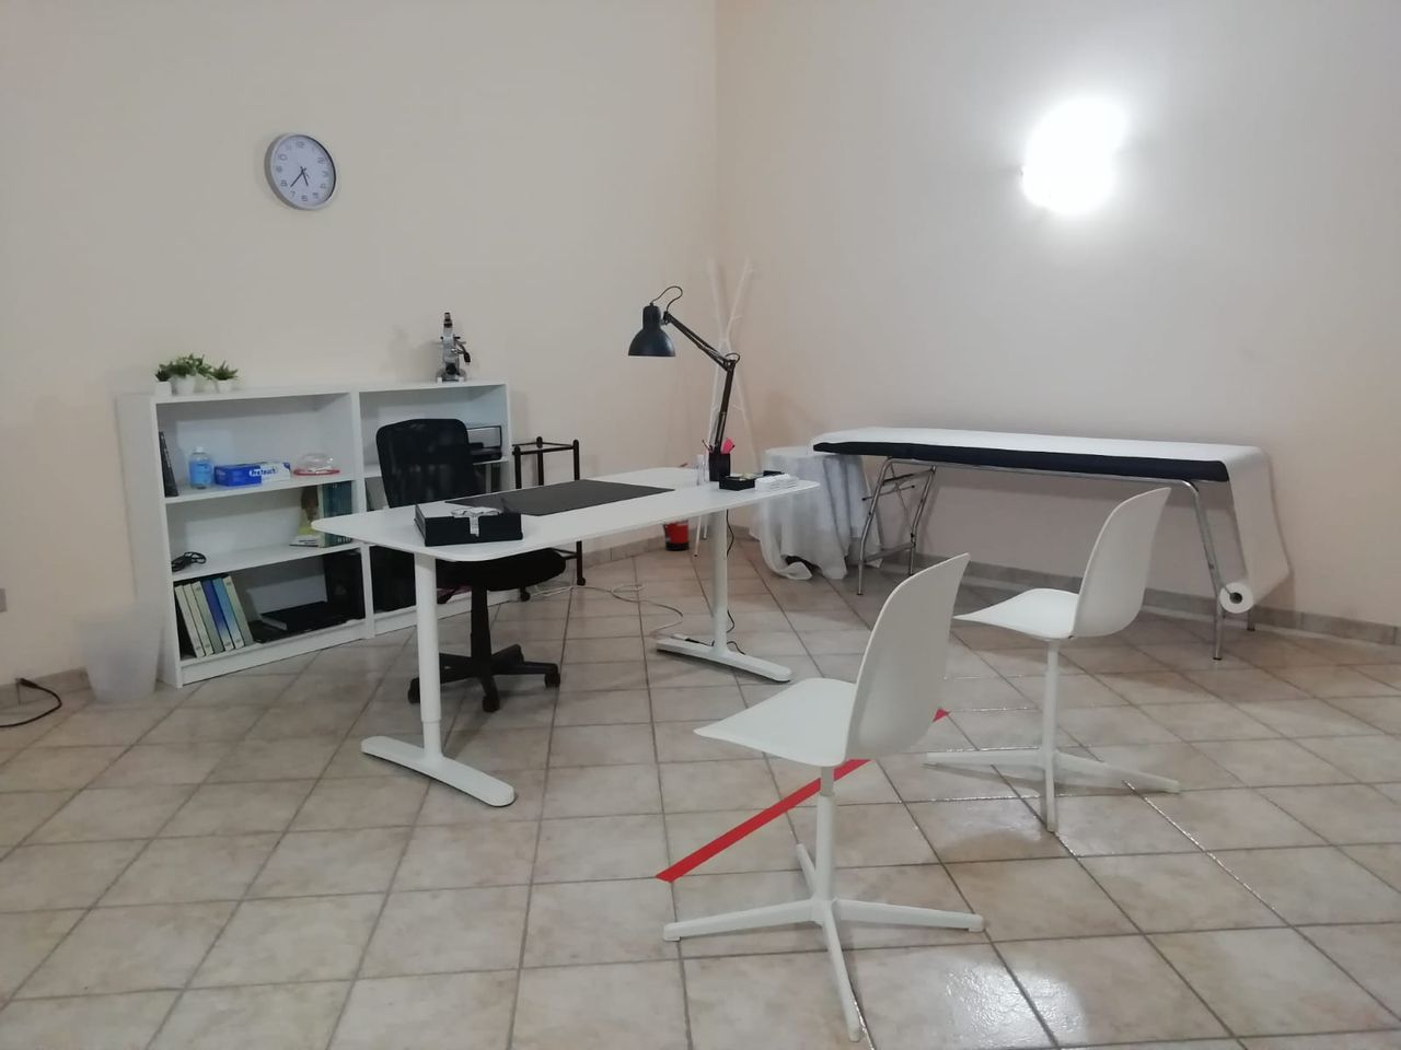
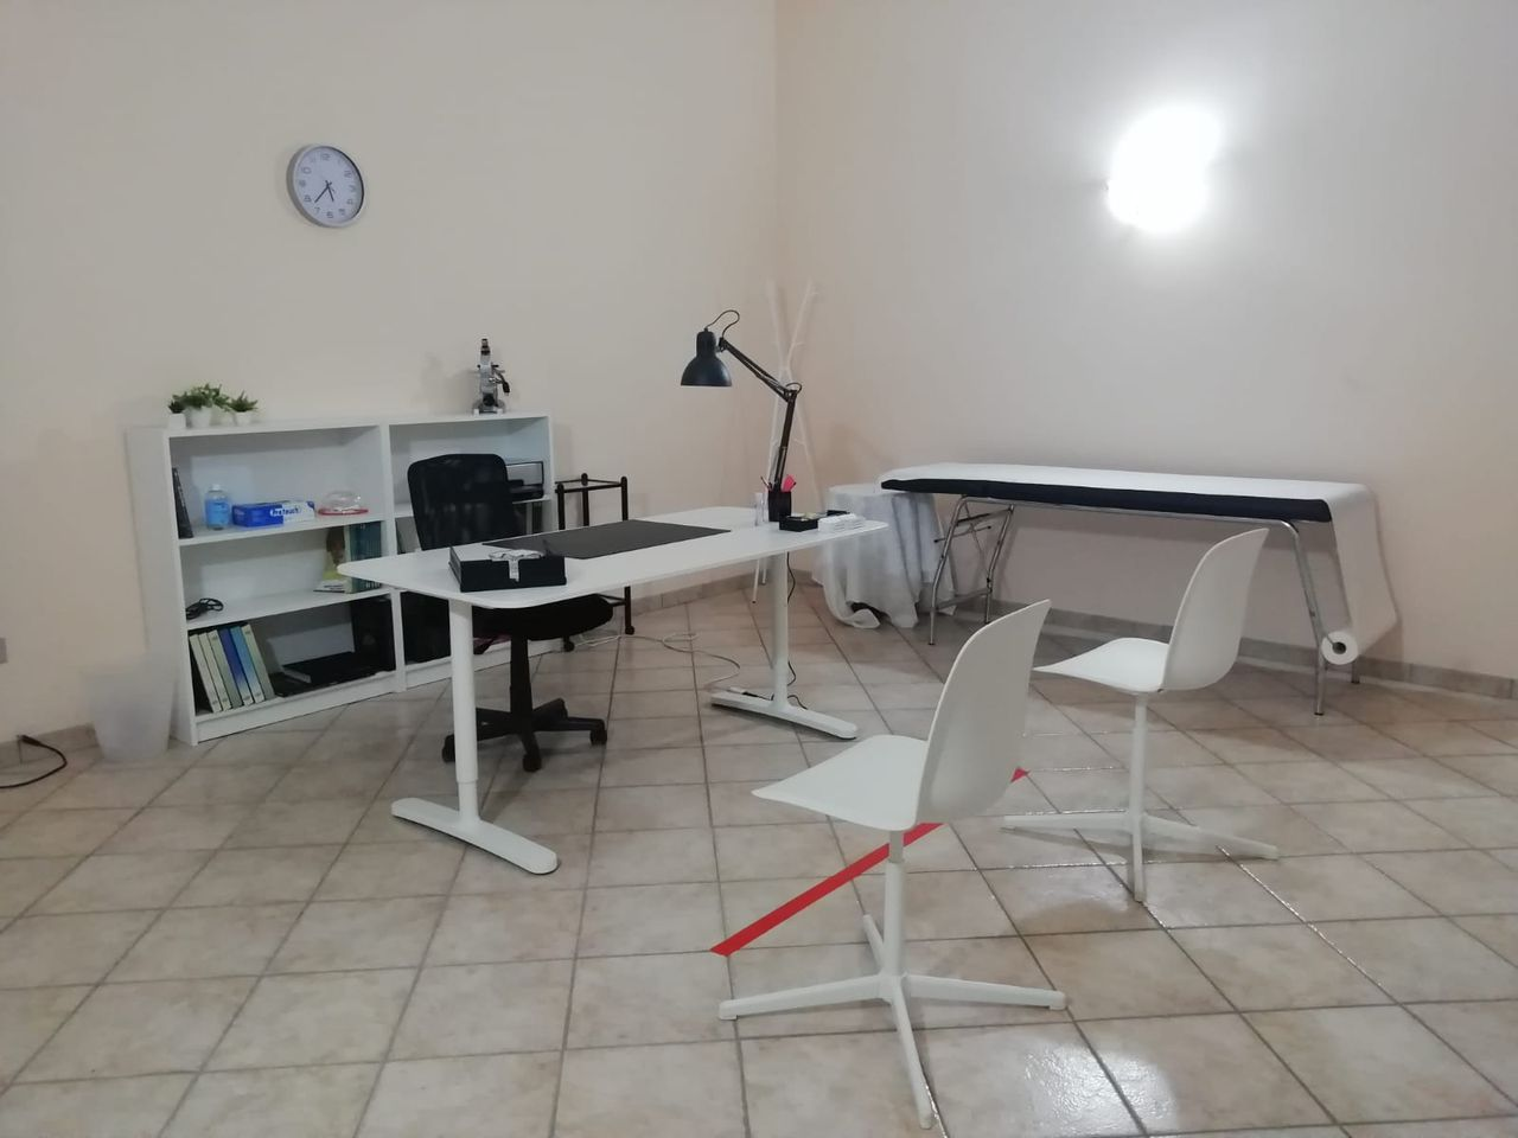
- fire extinguisher (675, 522)
